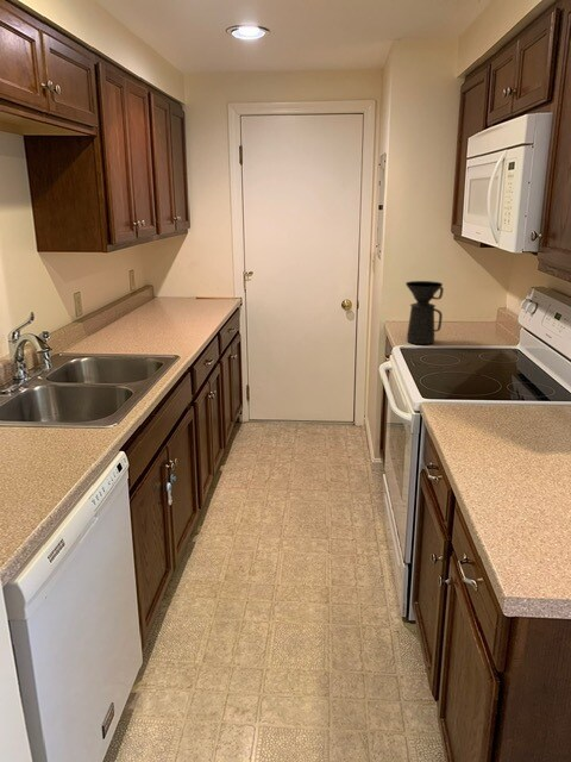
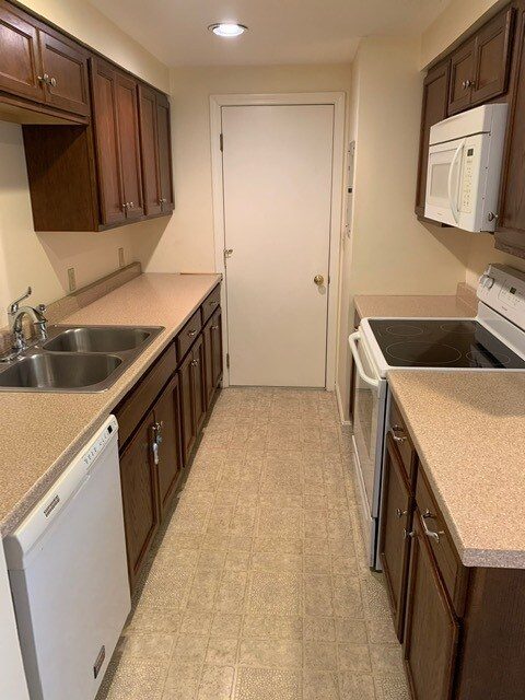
- coffee maker (422, 312)
